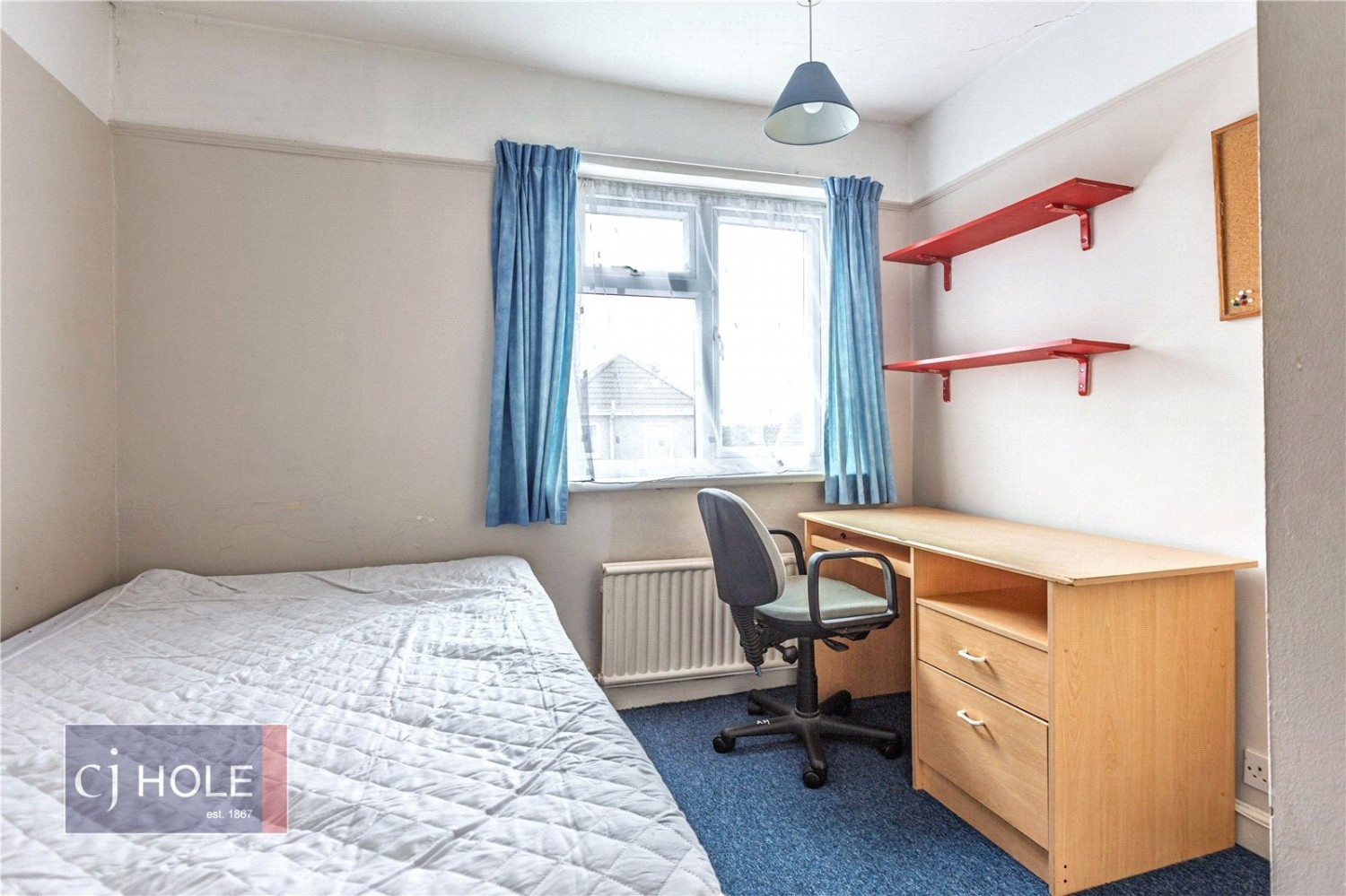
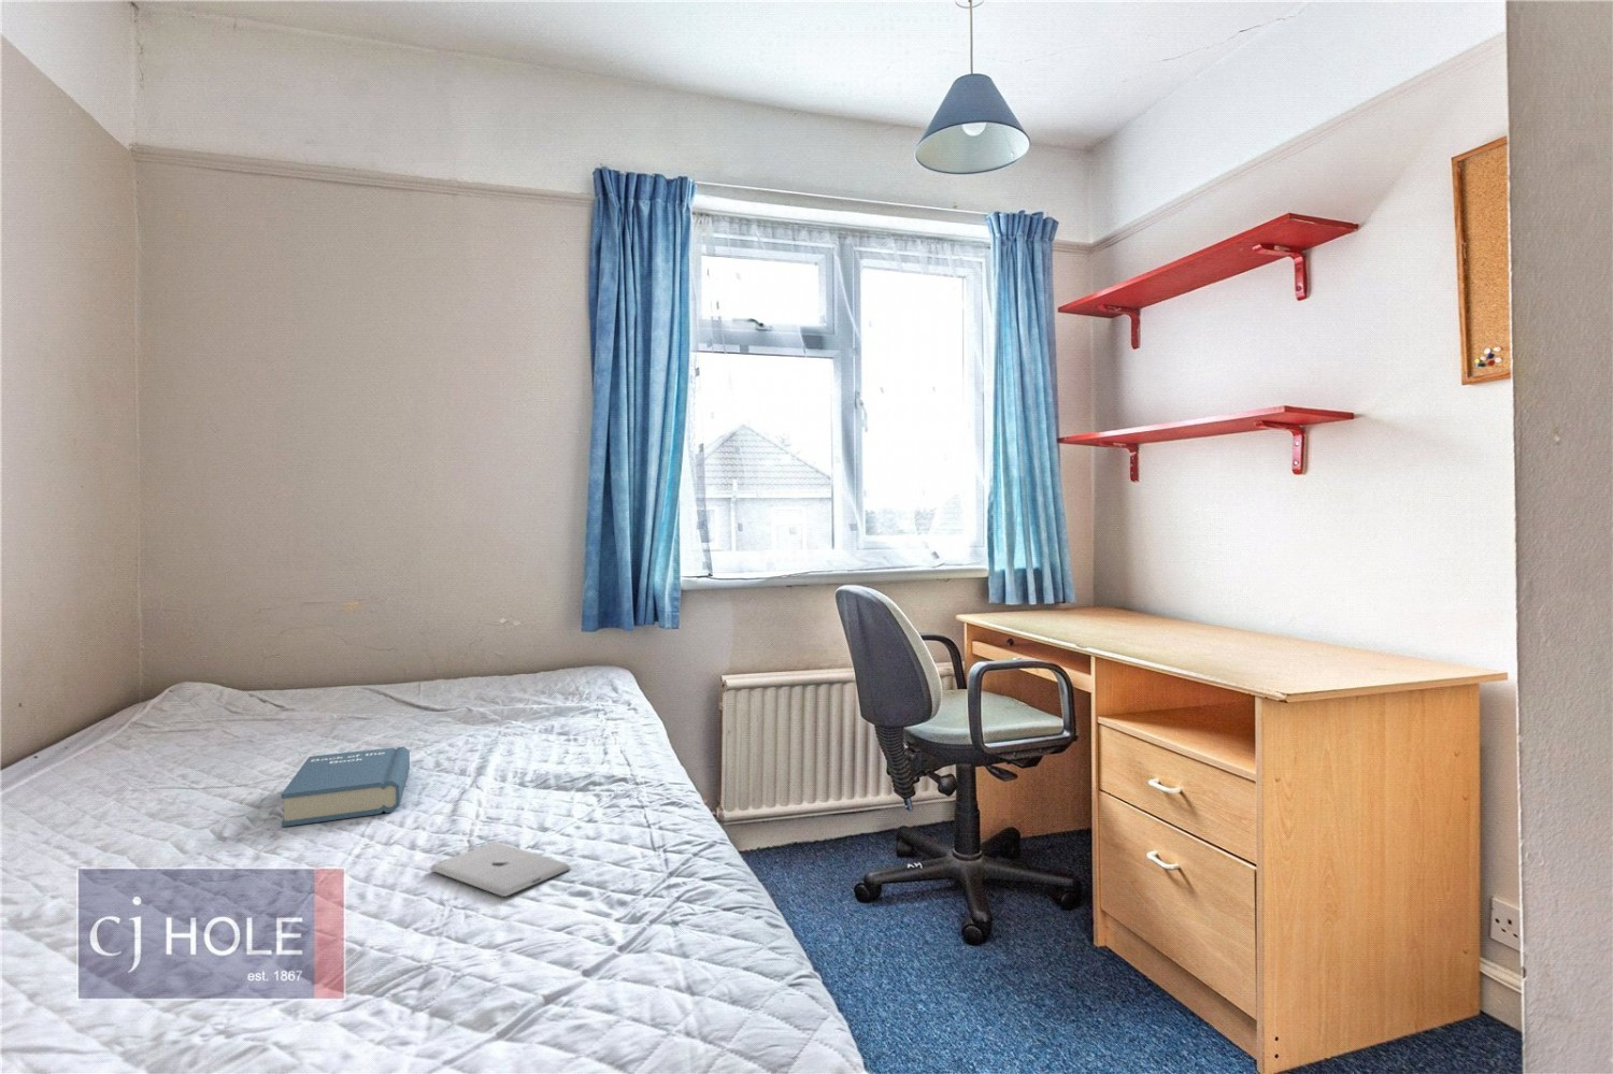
+ book (351, 782)
+ tablet (500, 865)
